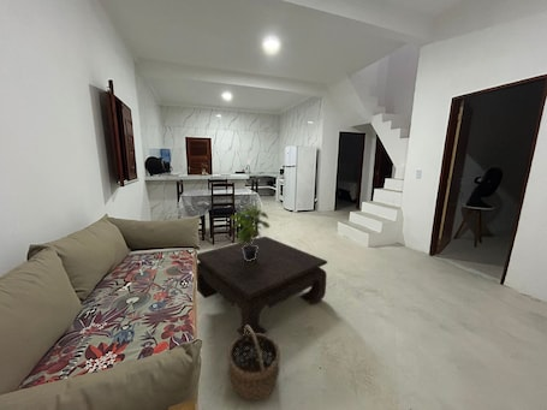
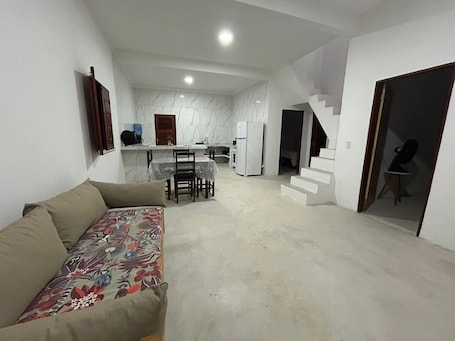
- wicker basket (254, 355)
- potted plant (250, 231)
- coffee table (258, 277)
